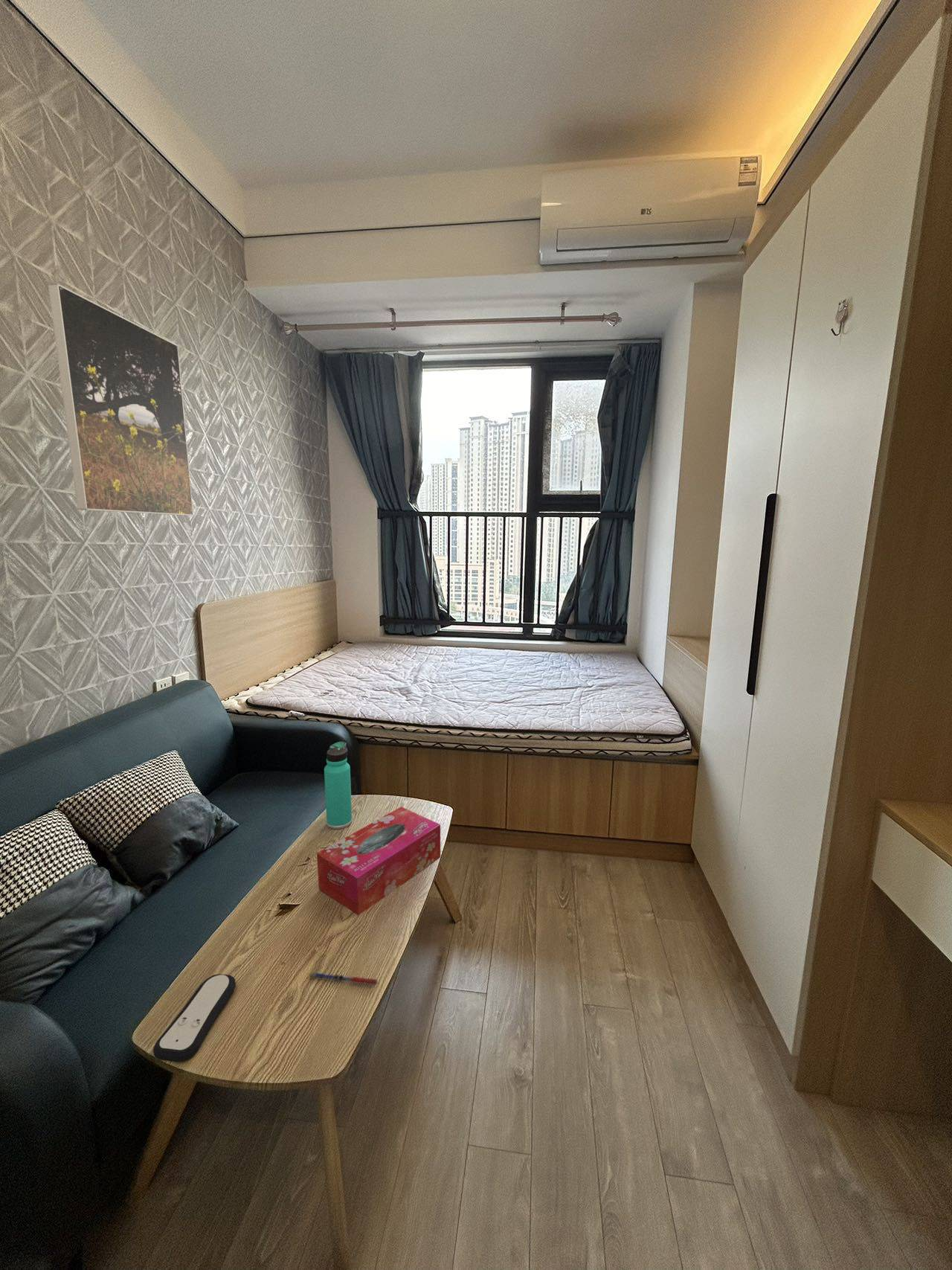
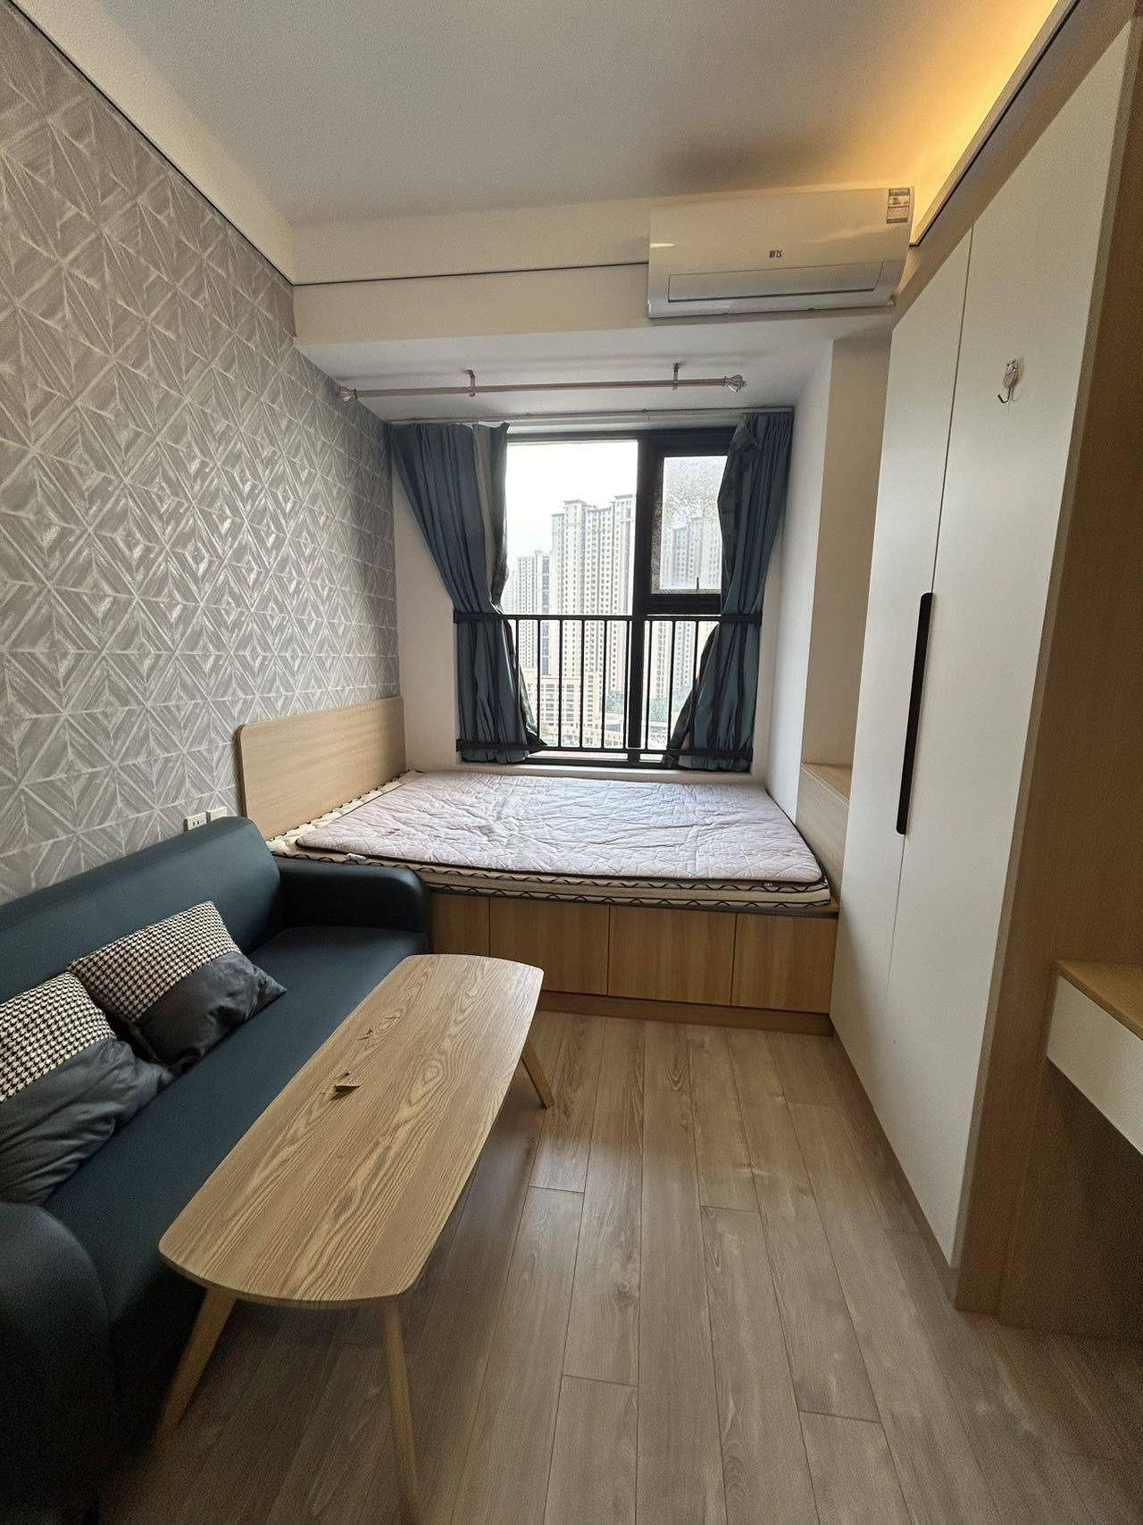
- tissue box (382, 855)
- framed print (132, 419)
- pen (343, 977)
- remote control (199, 1013)
- thermos bottle (338, 784)
